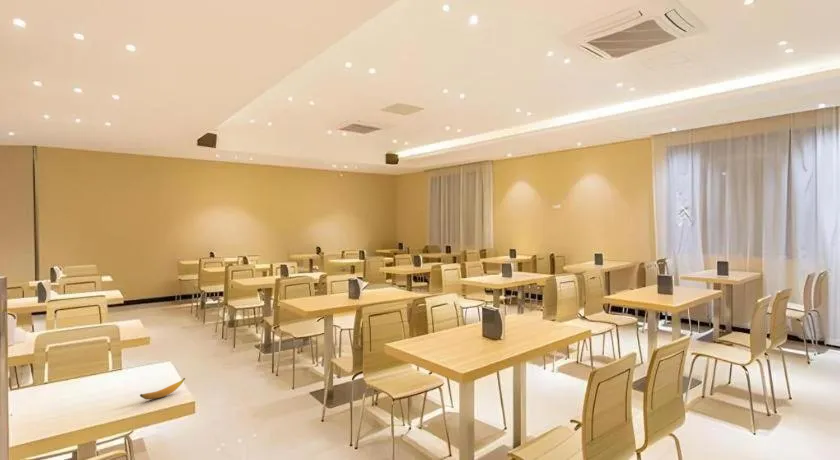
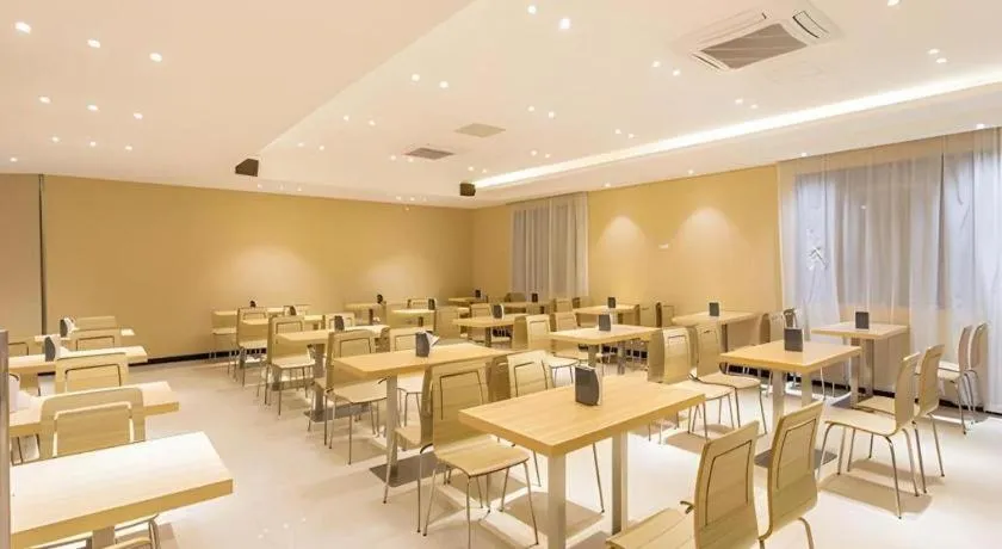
- banana (163, 389)
